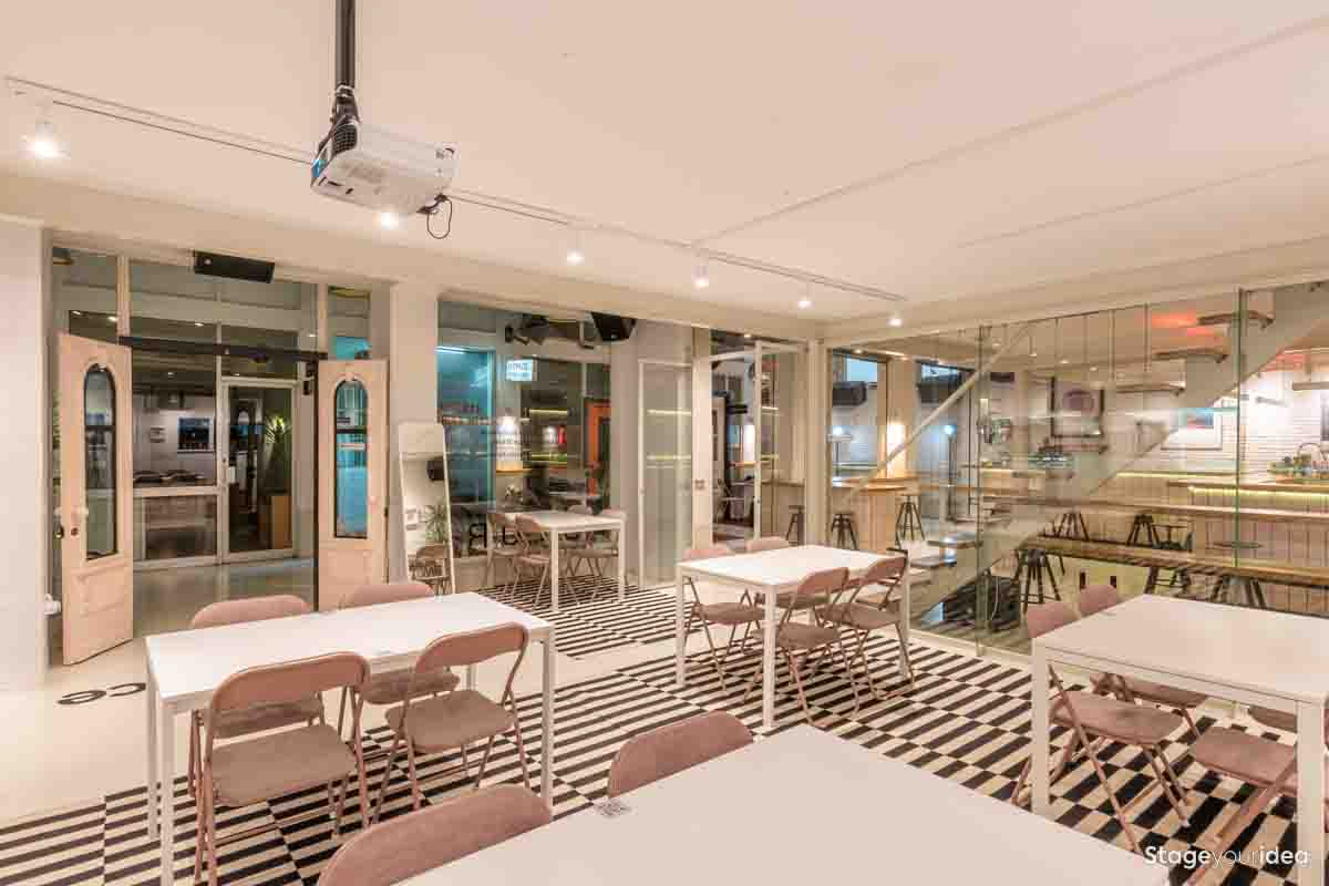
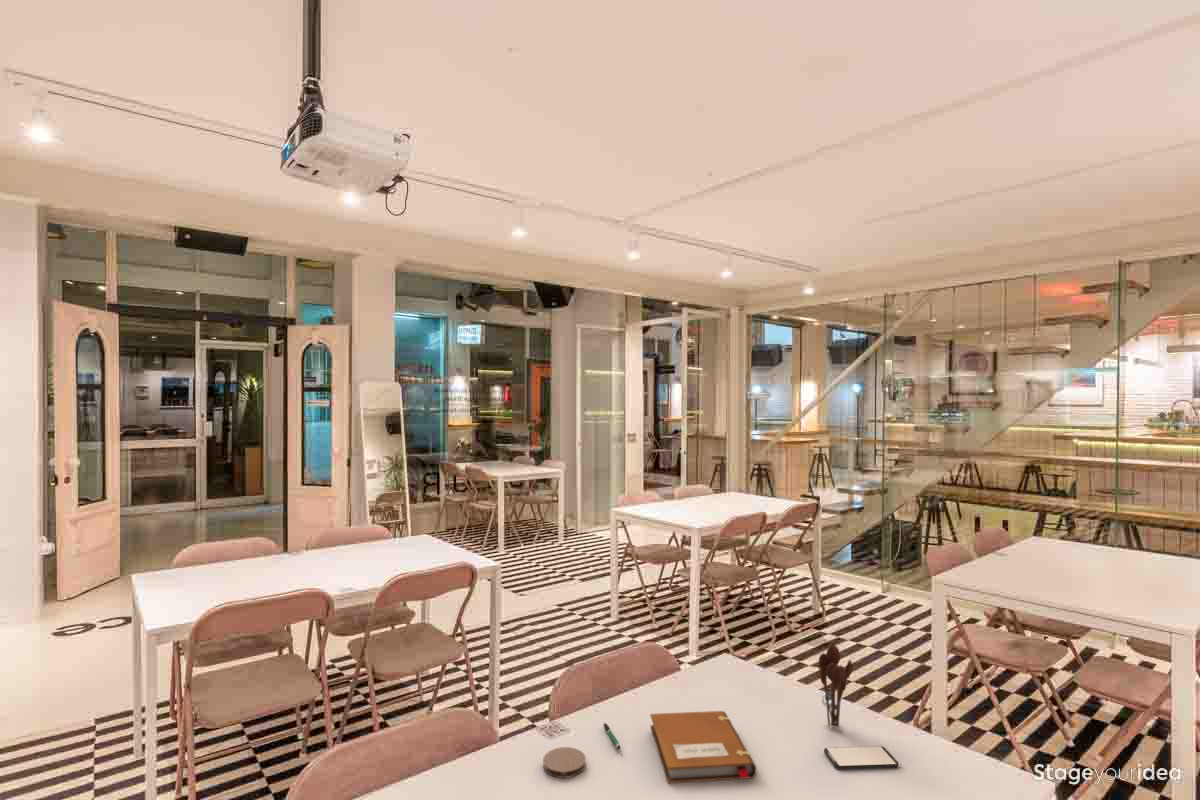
+ pen (611, 734)
+ utensil holder (834, 688)
+ coaster (564, 761)
+ notebook (700, 745)
+ smartphone (860, 757)
